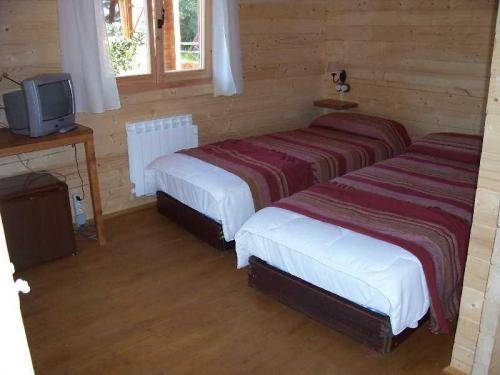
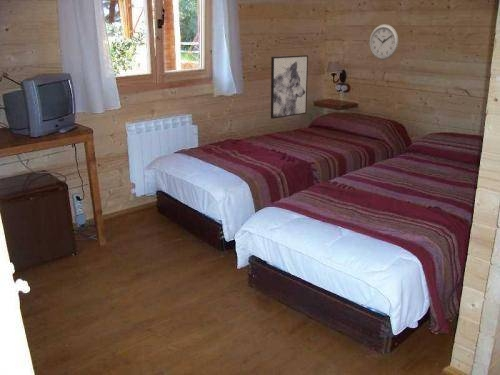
+ wall clock (382, 42)
+ wall art (289, 86)
